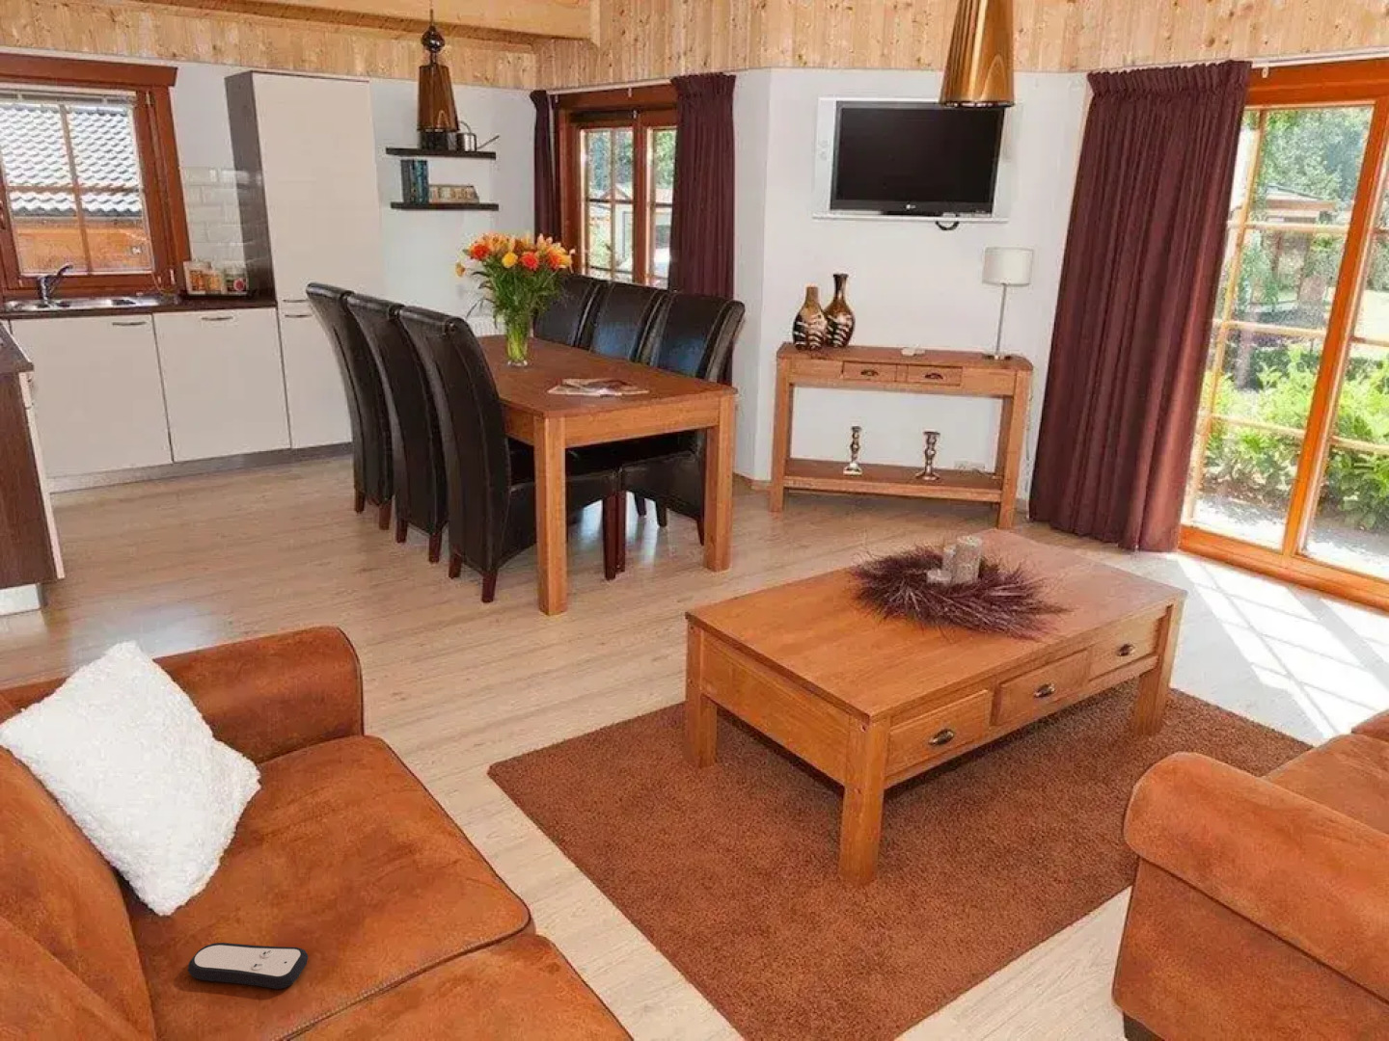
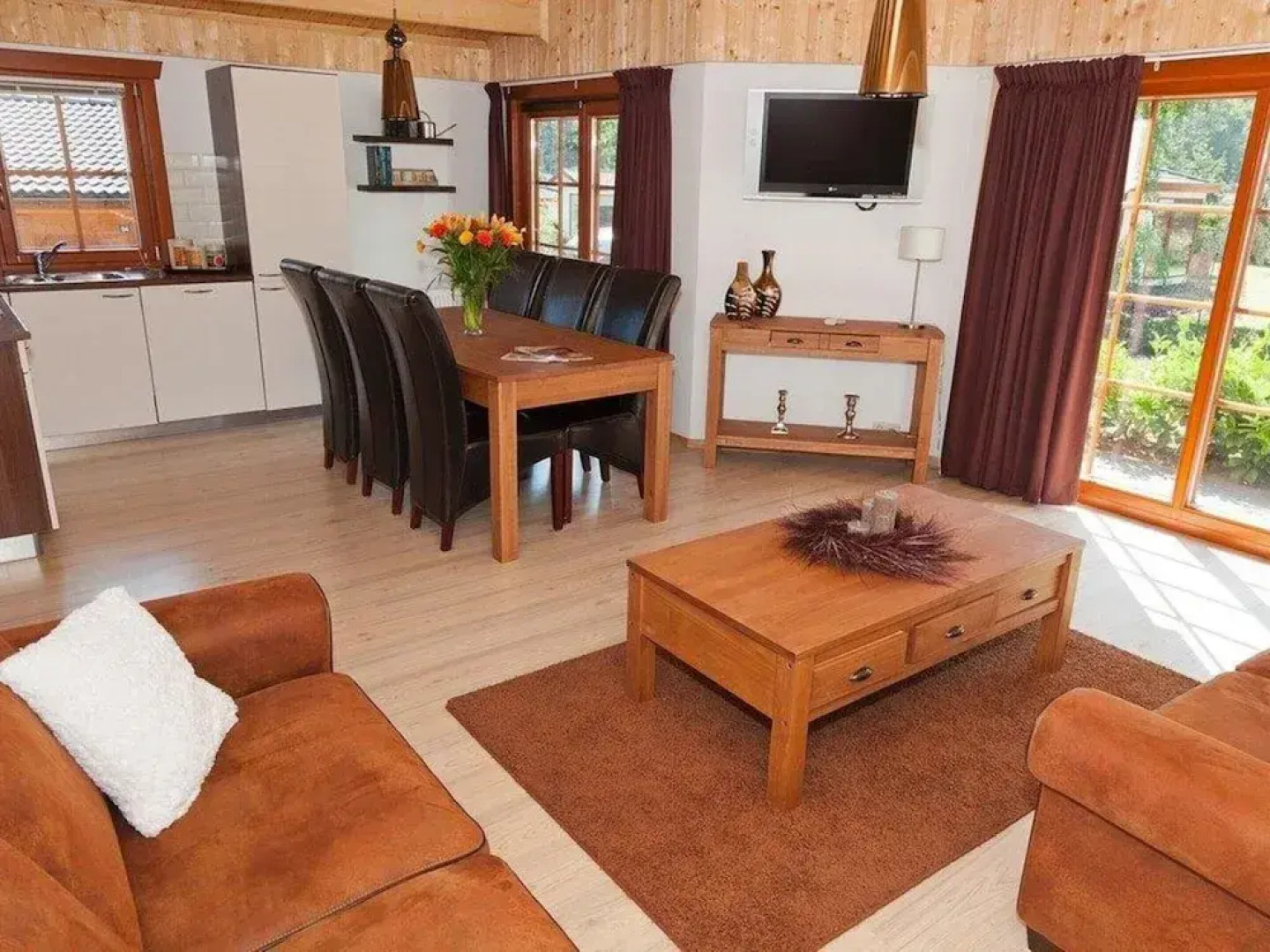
- remote control (247, 963)
